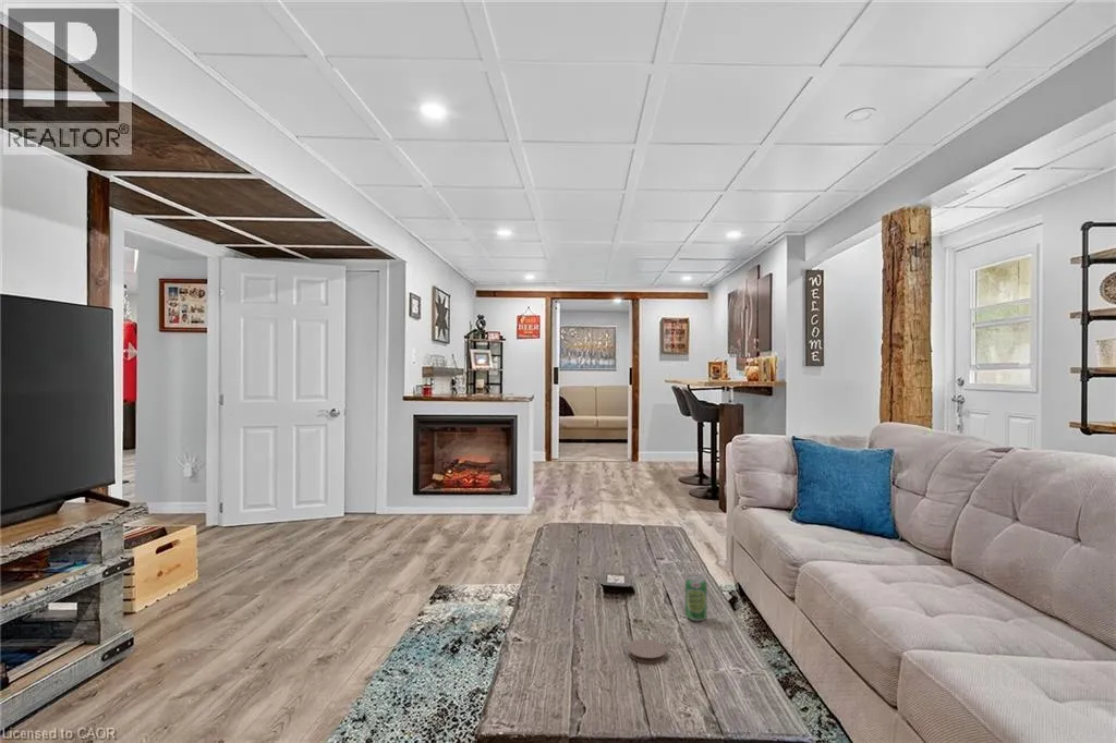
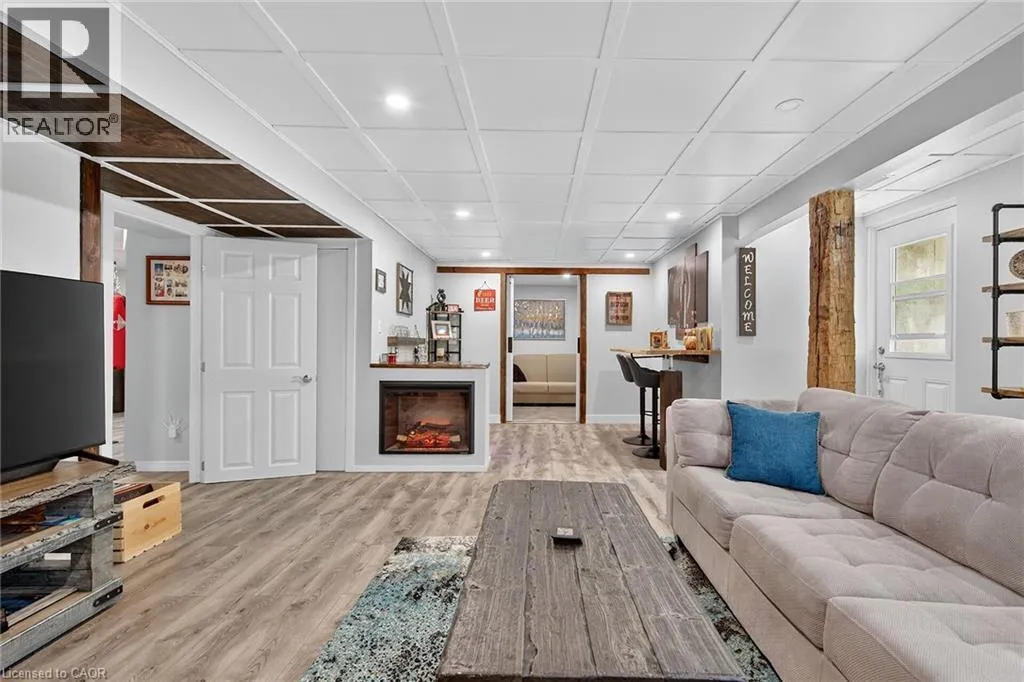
- coaster (646, 650)
- beverage can (695, 597)
